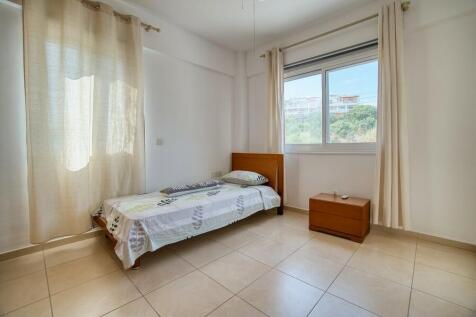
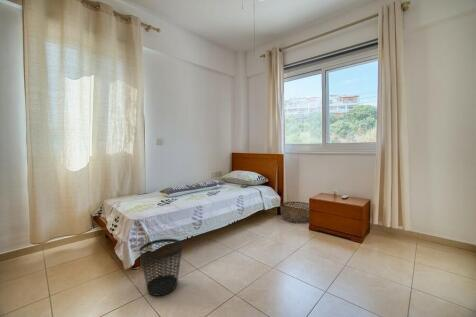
+ wastebasket (162, 266)
+ basket (296, 211)
